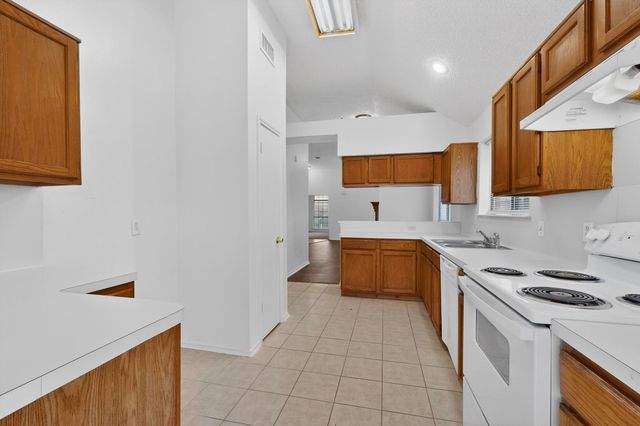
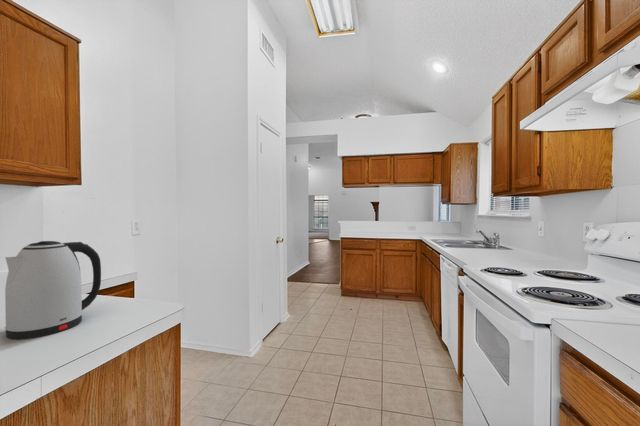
+ kettle (58, 281)
